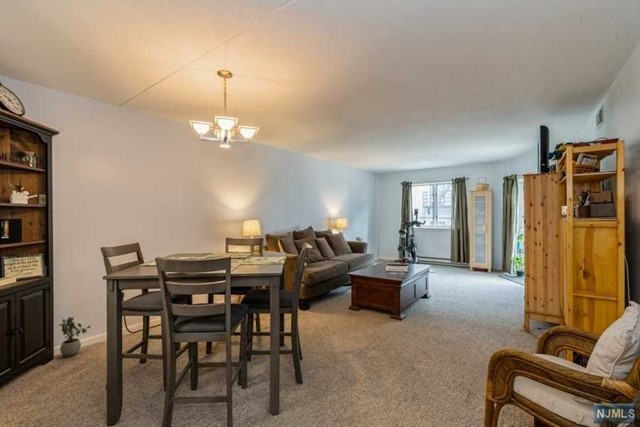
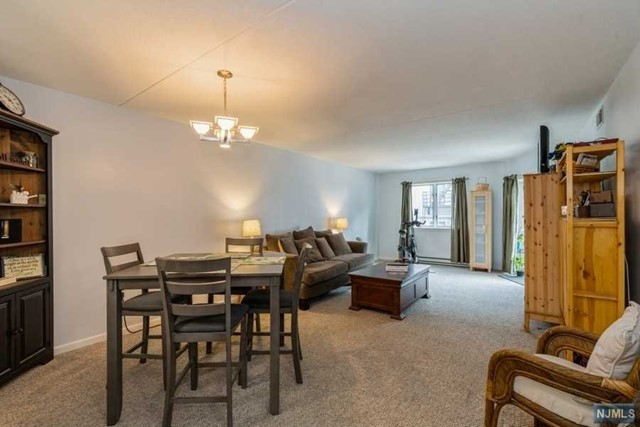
- potted plant (73, 335)
